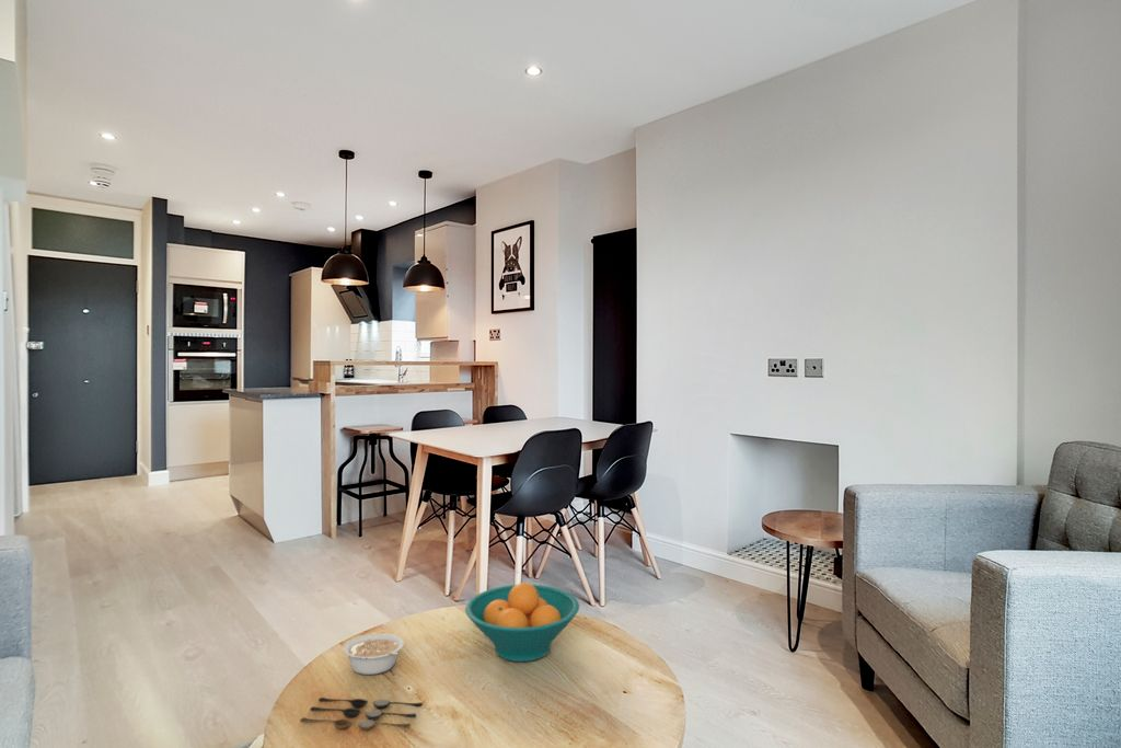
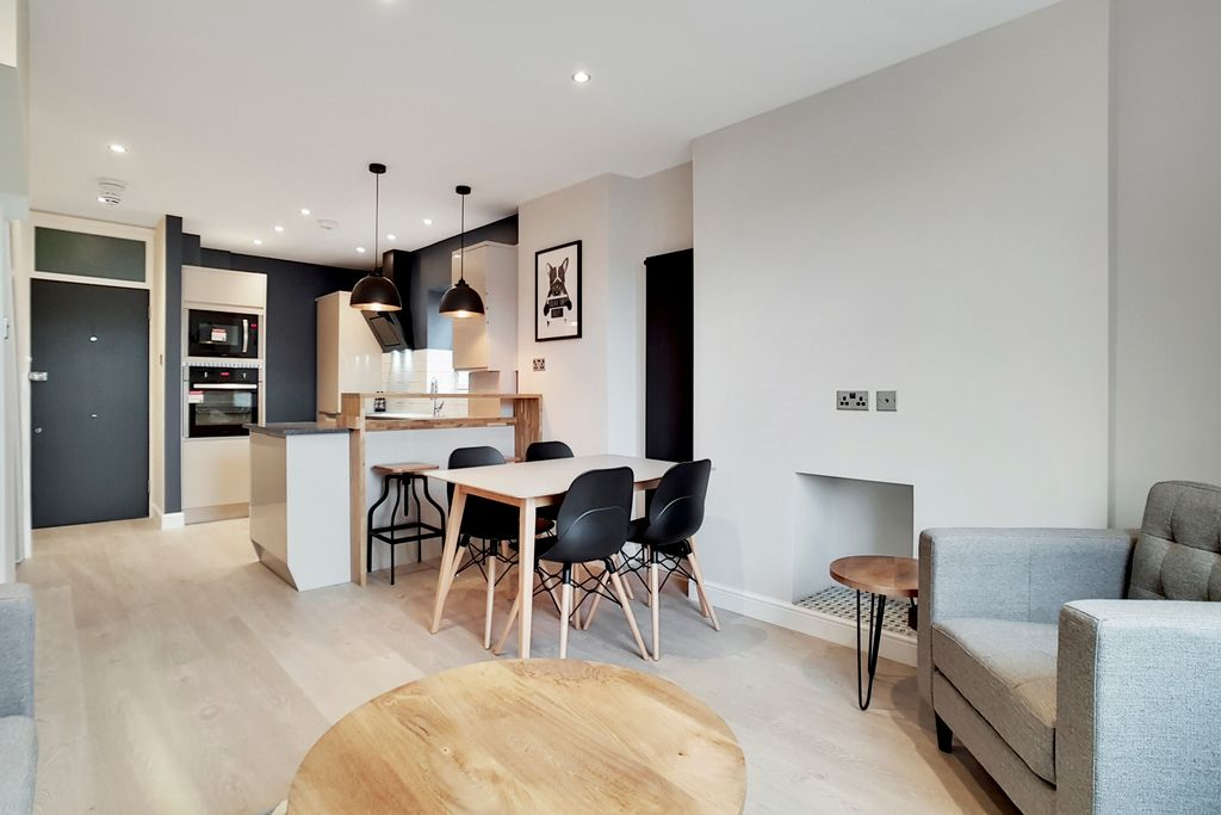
- fruit bowl (522, 617)
- spoon (359, 712)
- legume (375, 653)
